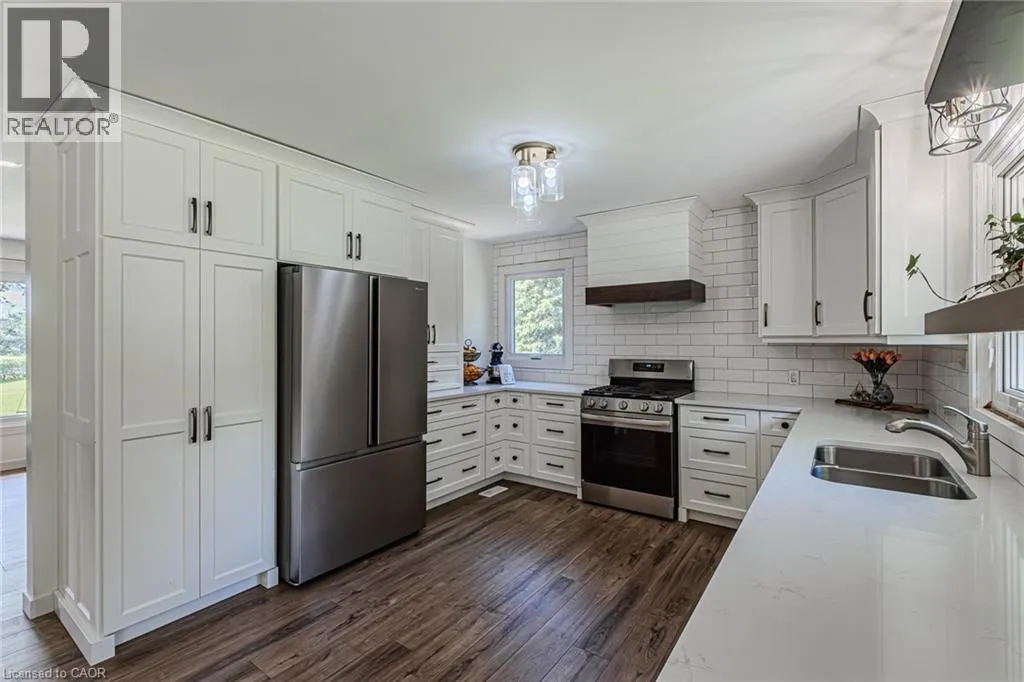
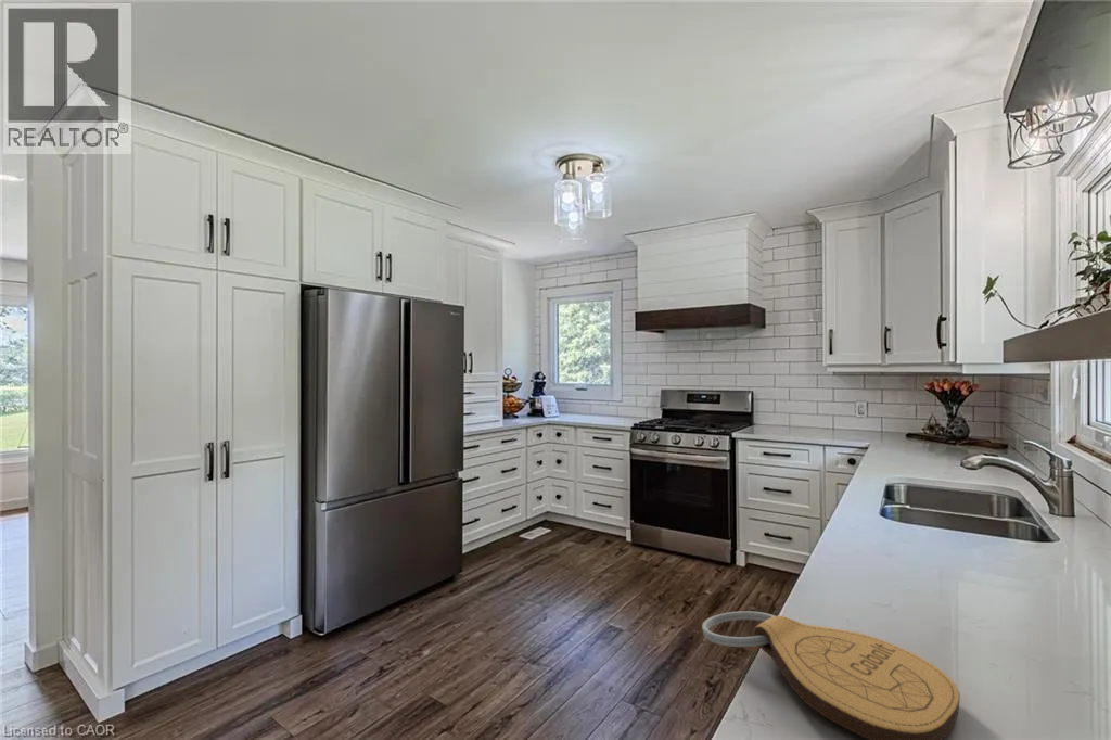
+ key chain (809, 651)
